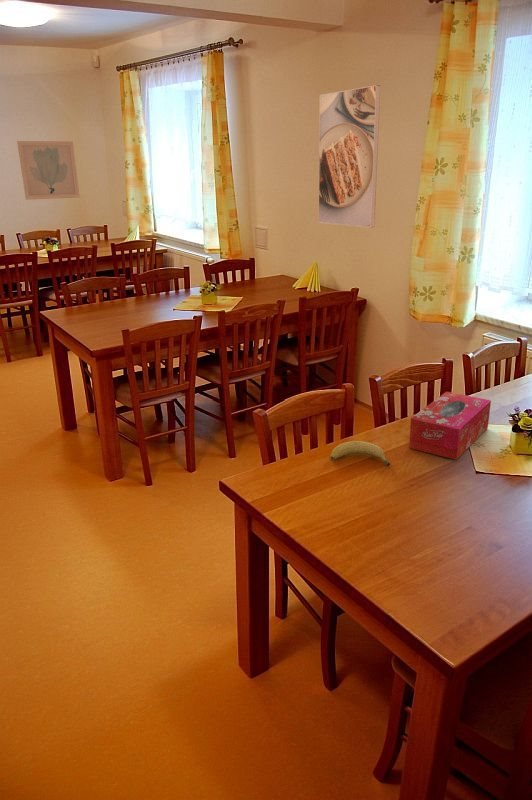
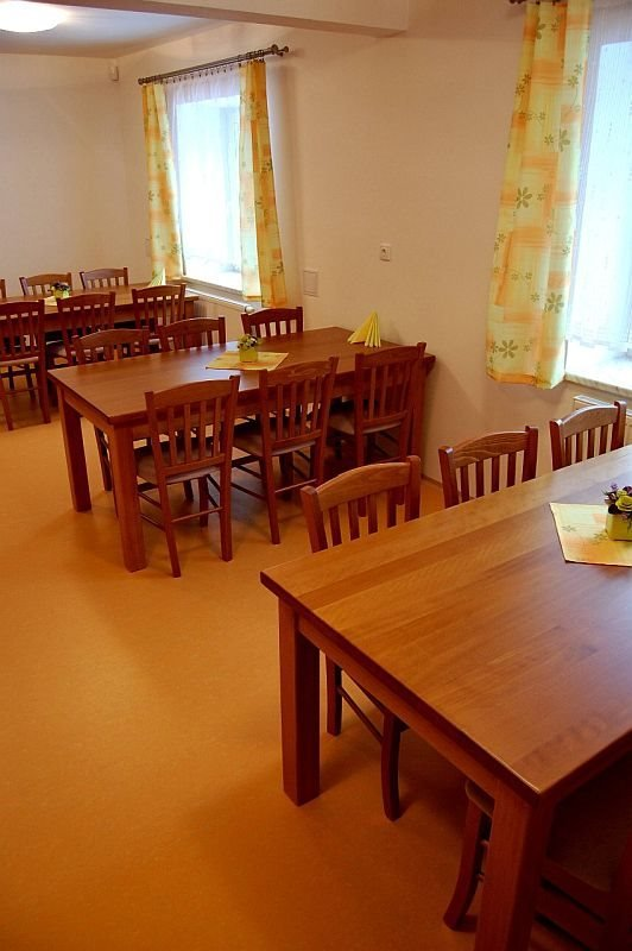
- tissue box (450, 423)
- fruit (360, 452)
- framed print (346, 160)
- wall art (49, 170)
